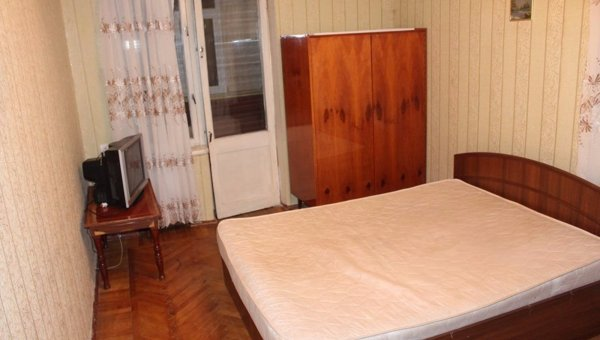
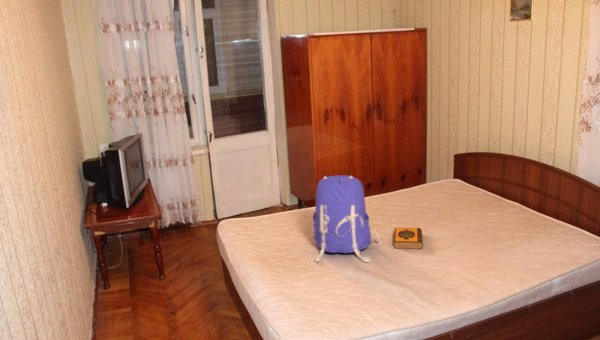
+ backpack (342, 214)
+ hardback book (408, 237)
